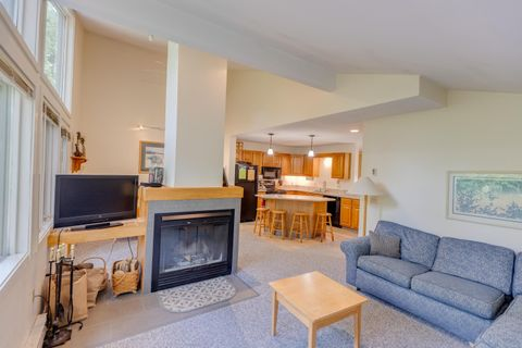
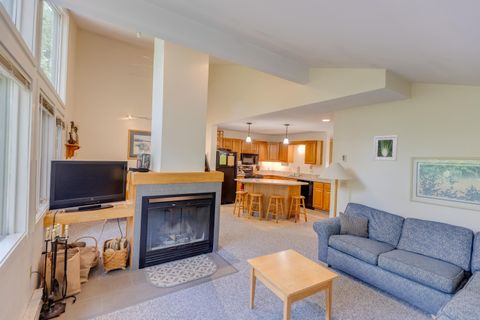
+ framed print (385, 148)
